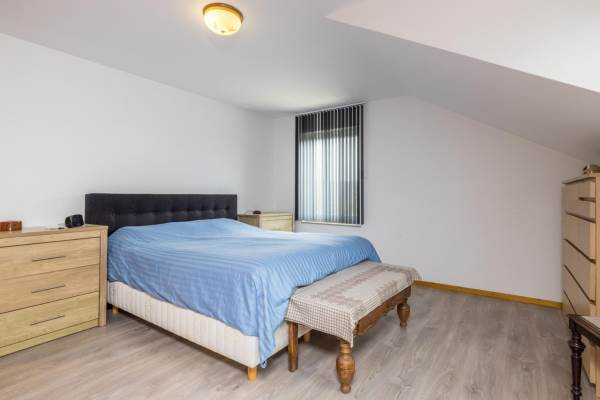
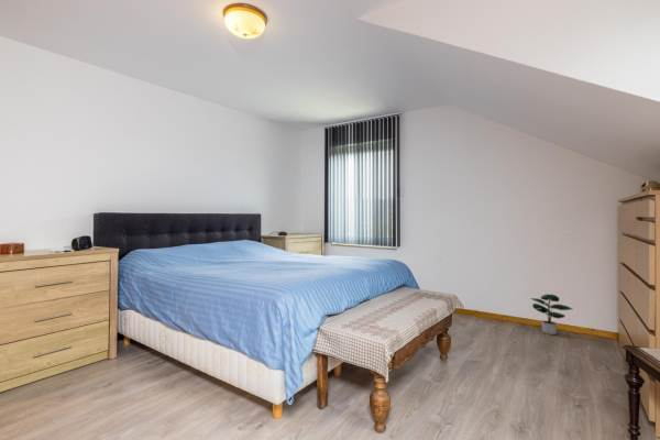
+ potted plant (551, 315)
